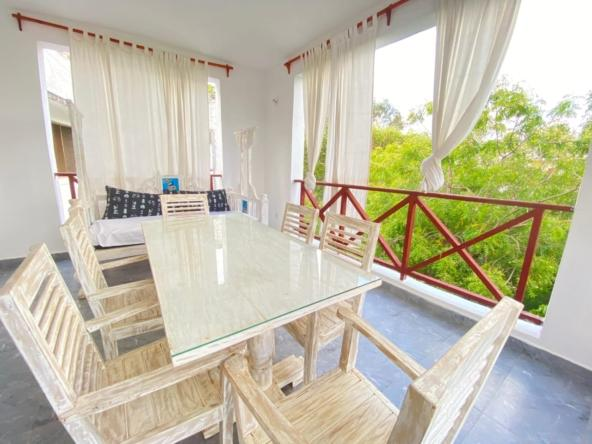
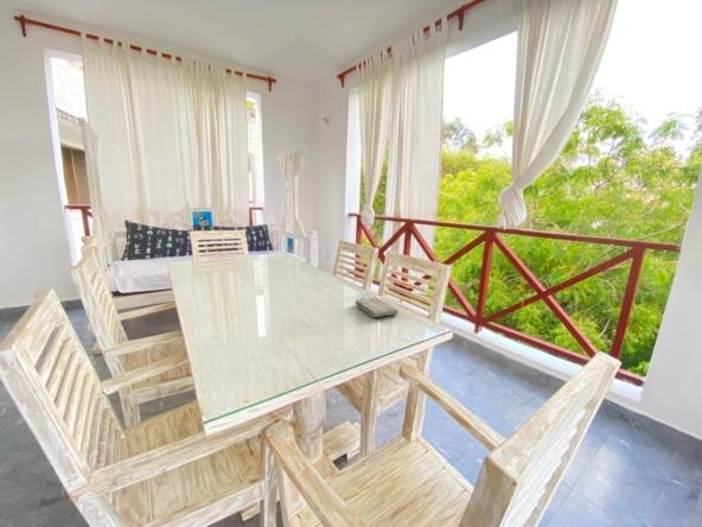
+ washcloth (375, 305)
